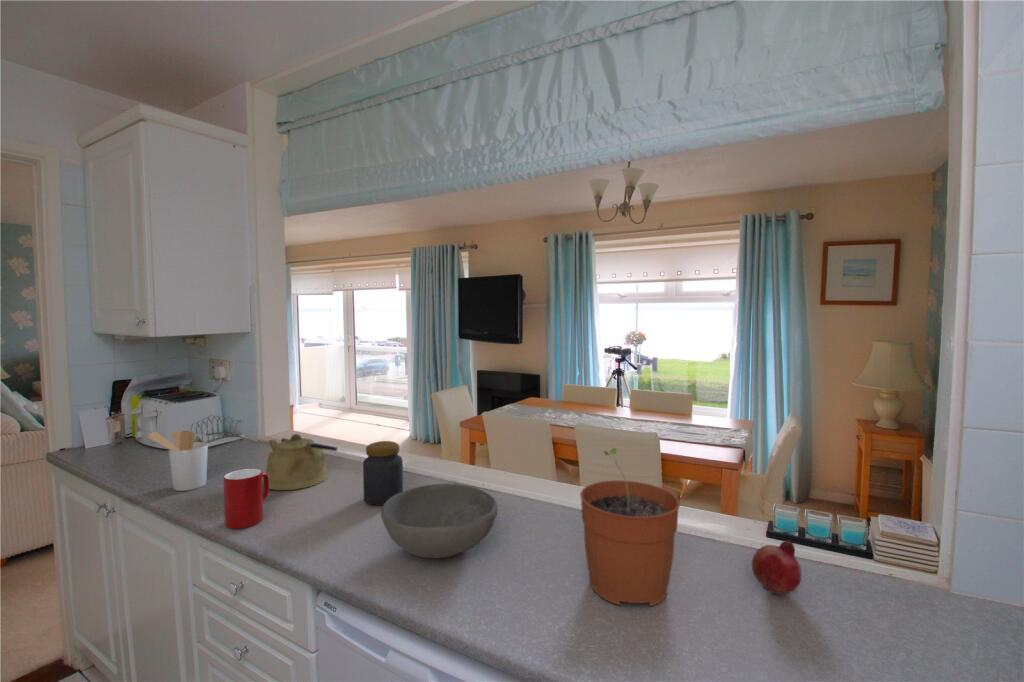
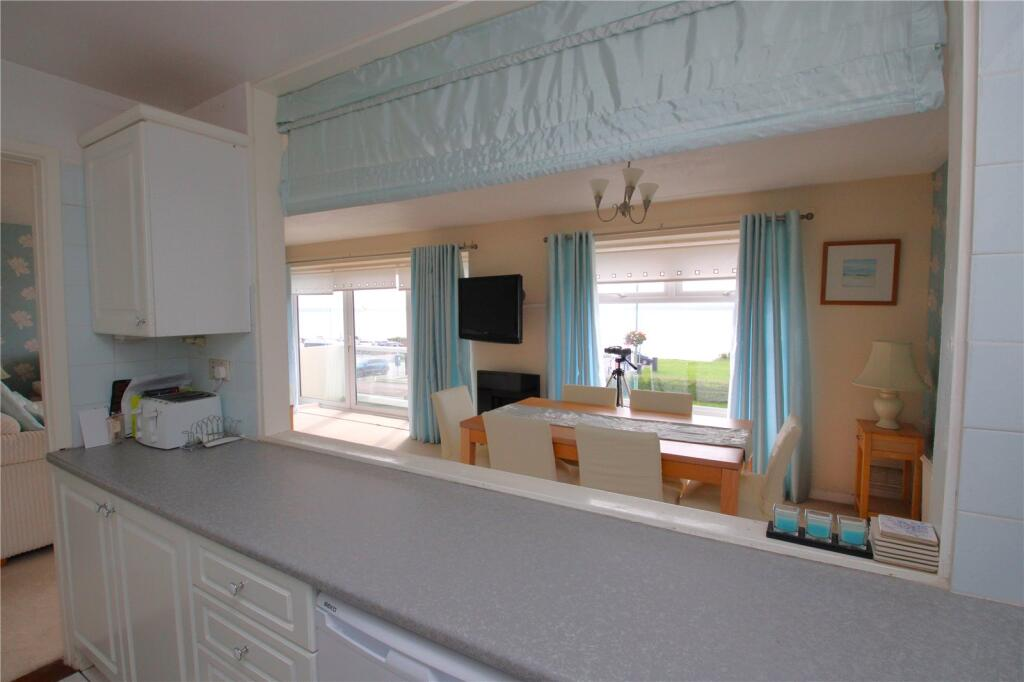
- jar (383, 471)
- kettle (292, 455)
- plant pot (628, 518)
- utensil holder (178, 457)
- fruit (776, 565)
- bowl (440, 525)
- cup (250, 495)
